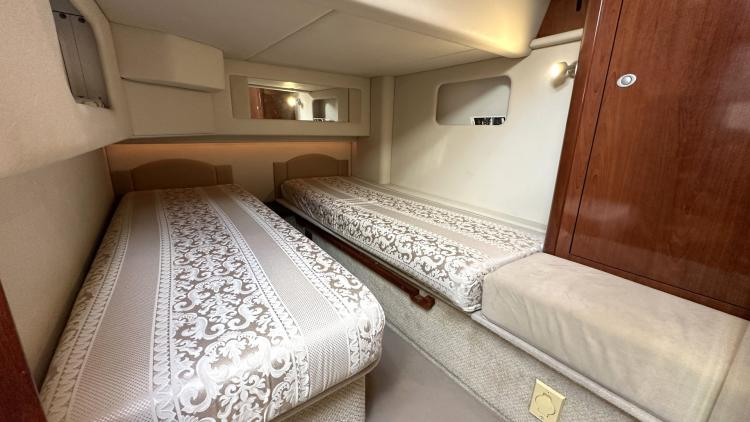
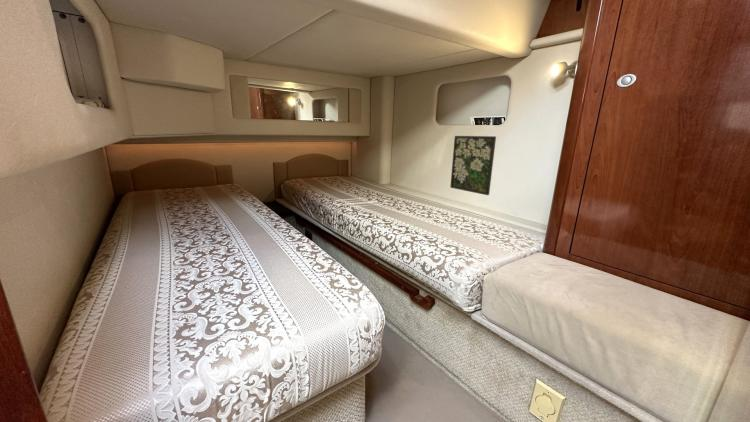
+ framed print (471, 164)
